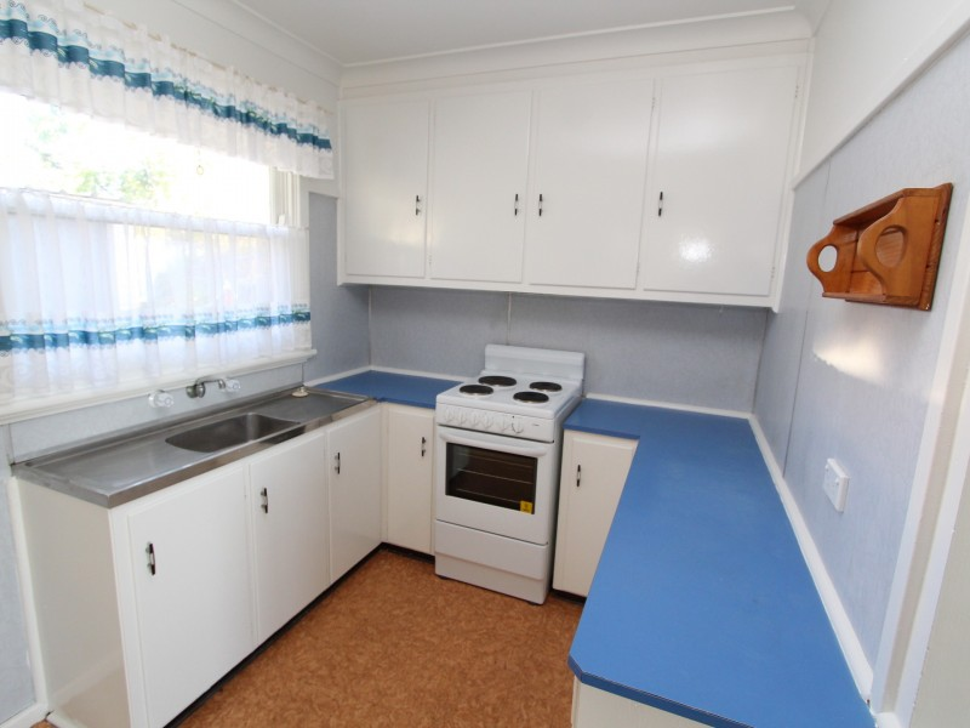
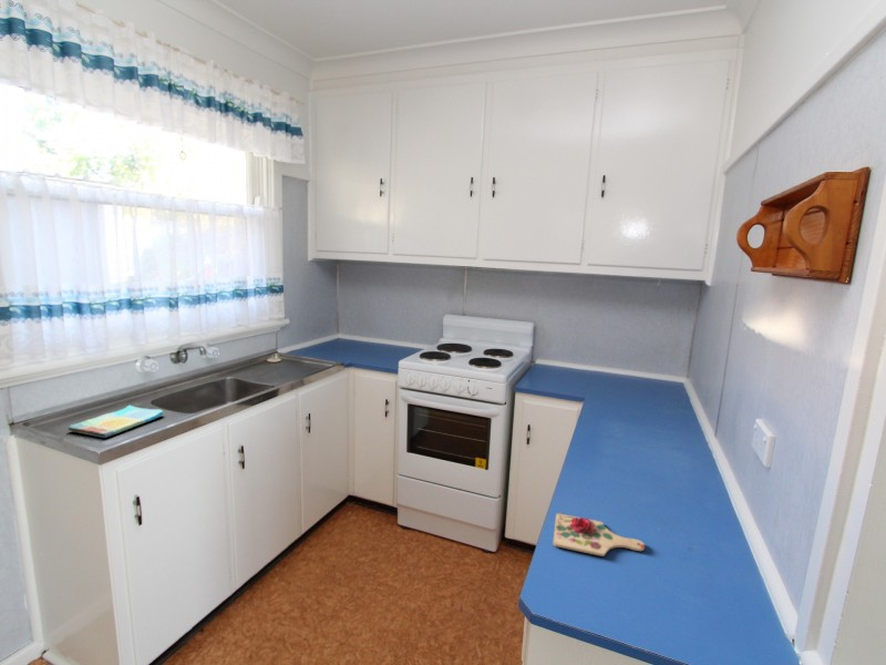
+ cutting board (598, 533)
+ dish towel (119, 420)
